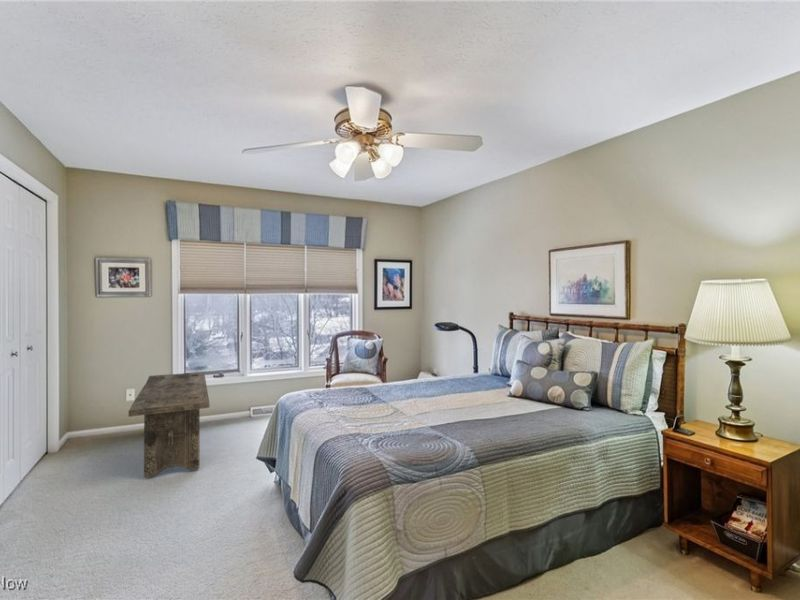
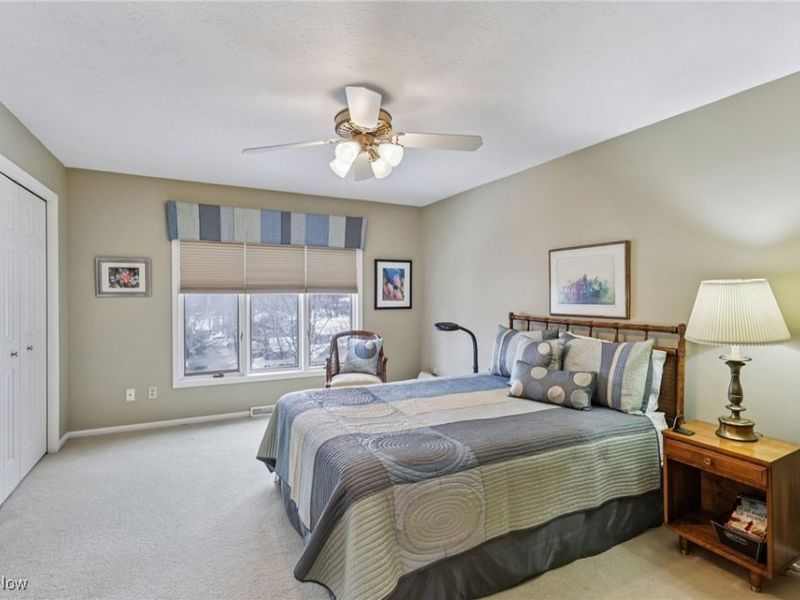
- bench (174, 416)
